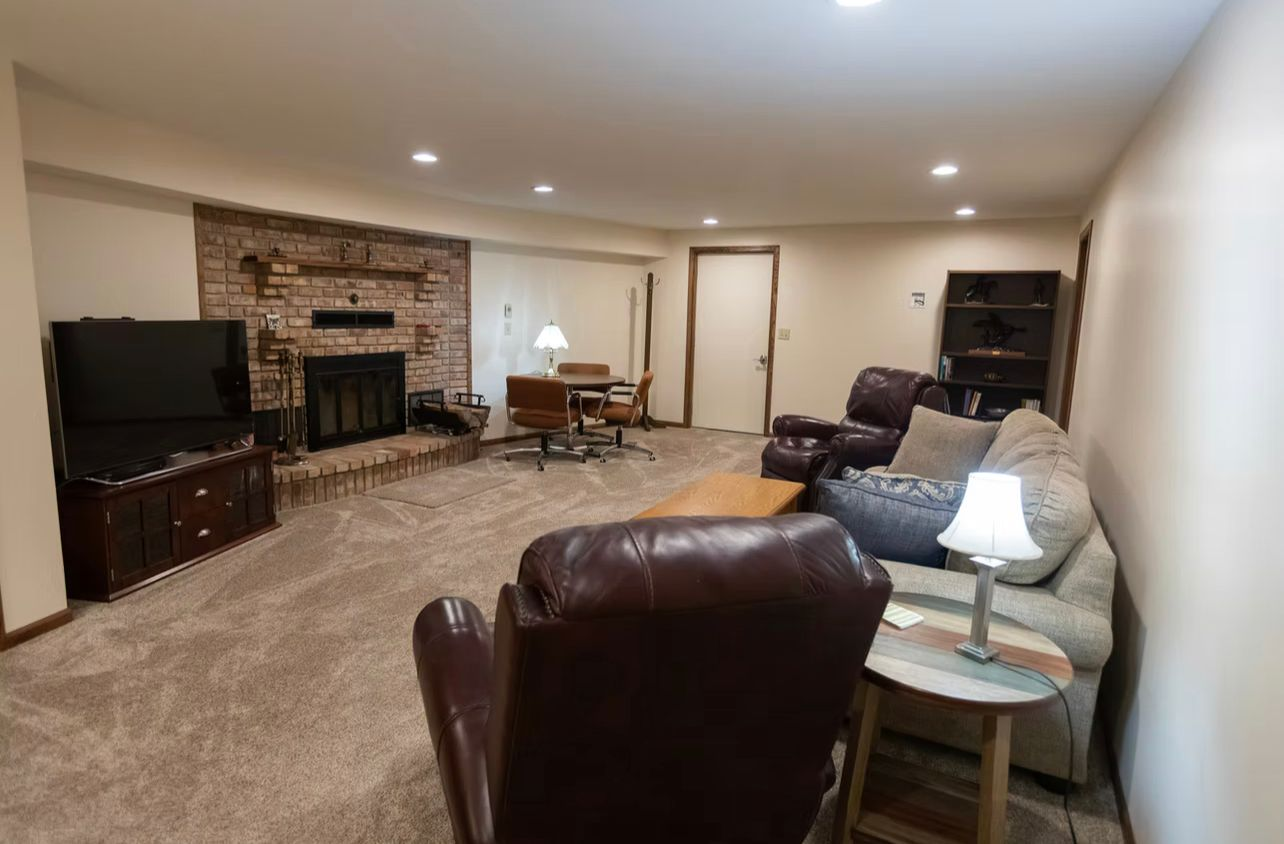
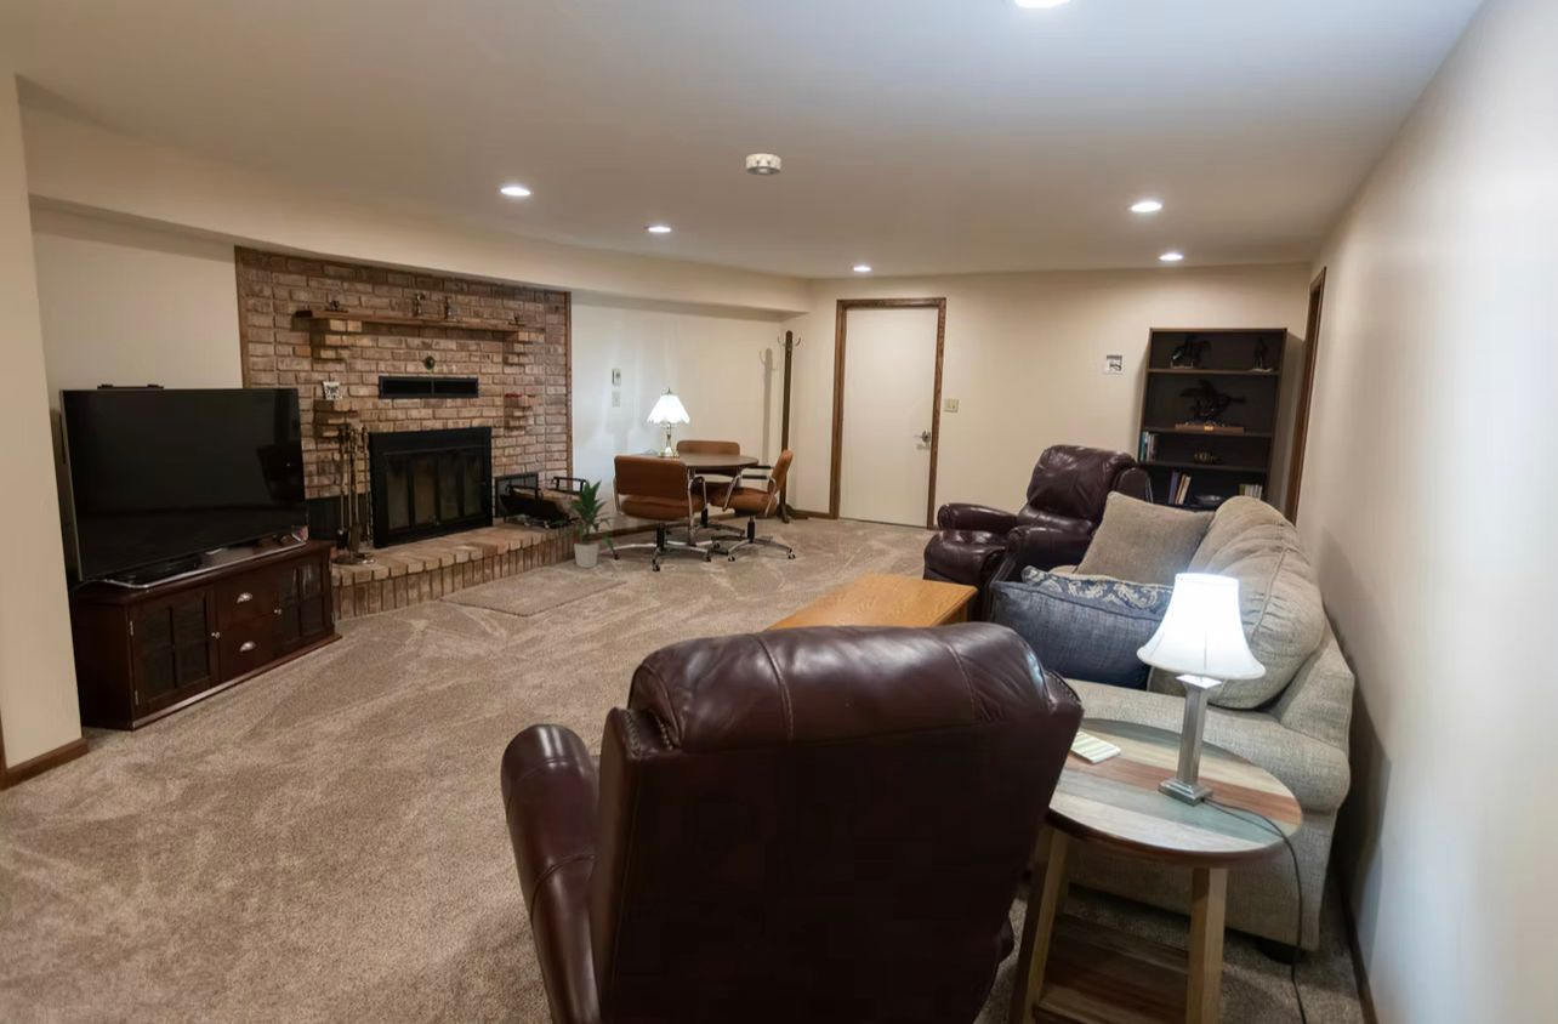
+ smoke detector (763, 164)
+ indoor plant (587, 523)
